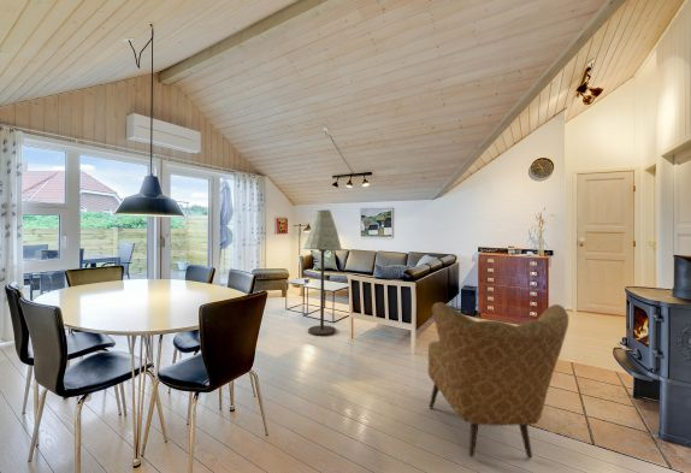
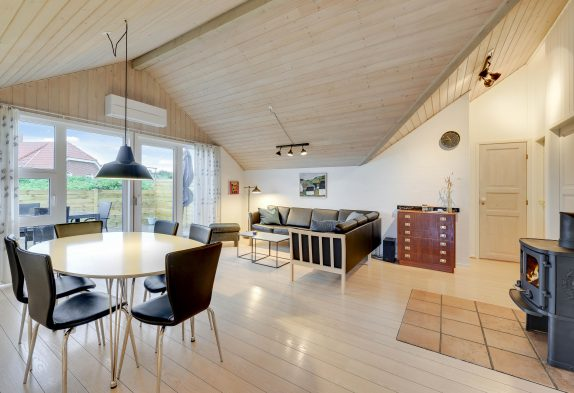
- floor lamp (321, 270)
- armchair (485, 366)
